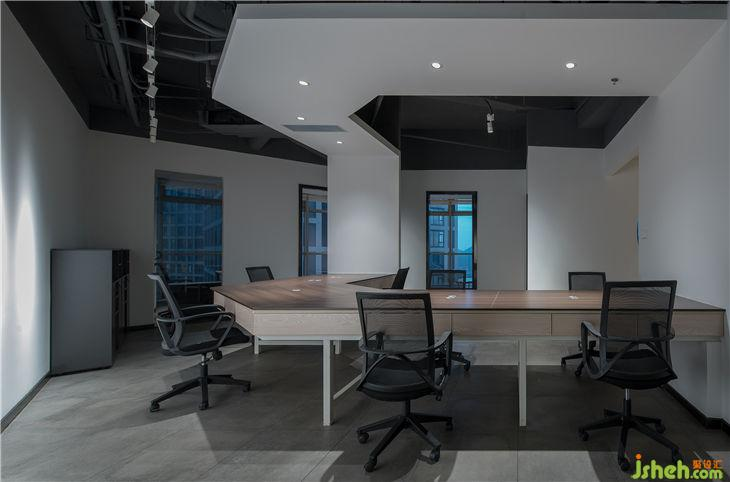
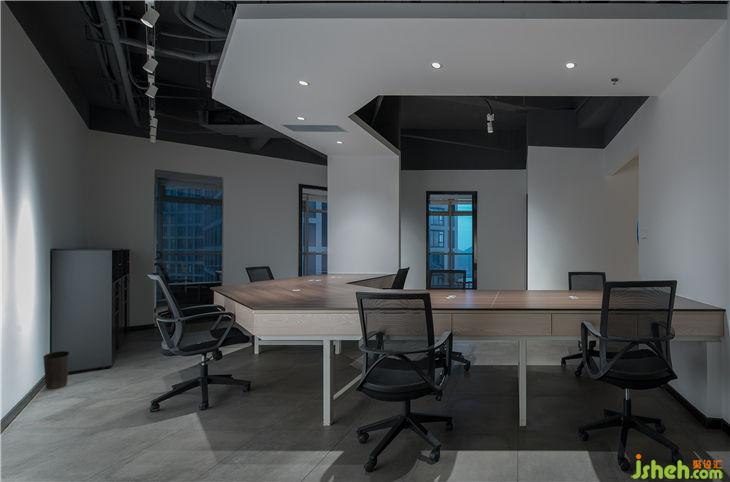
+ waste basket (56, 370)
